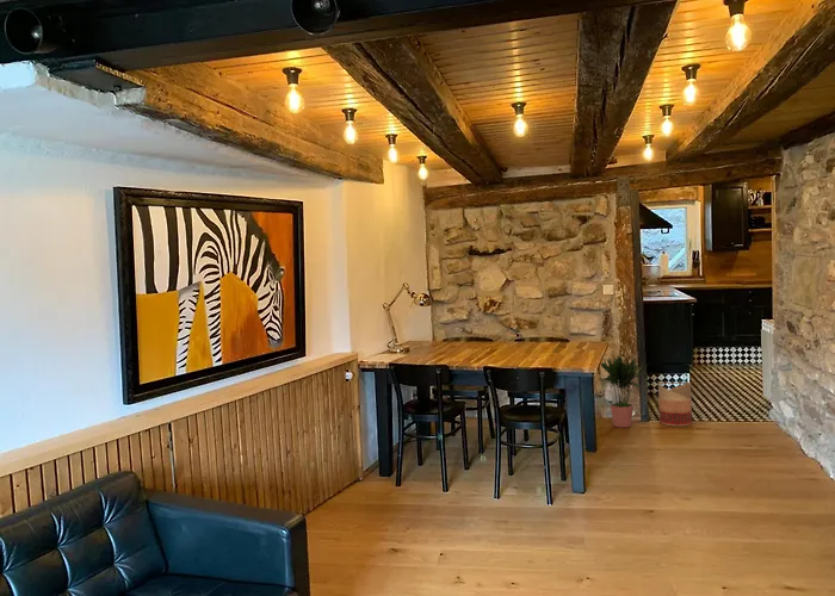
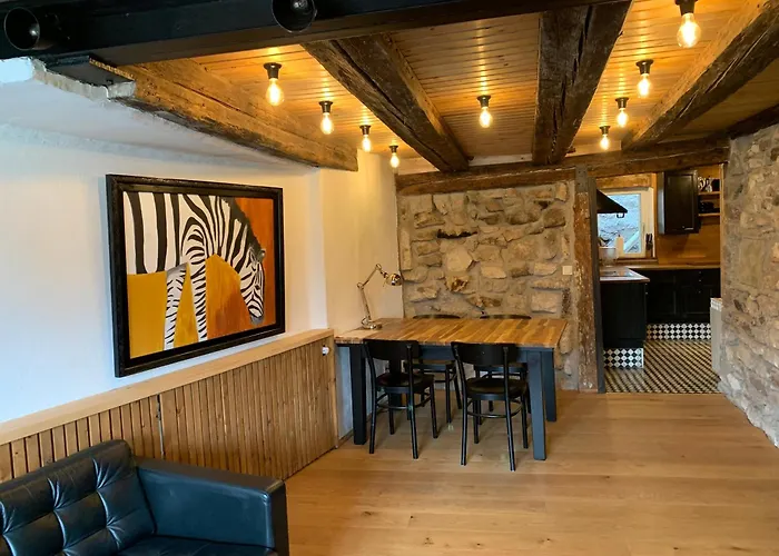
- basket (674, 402)
- potted plant (624, 389)
